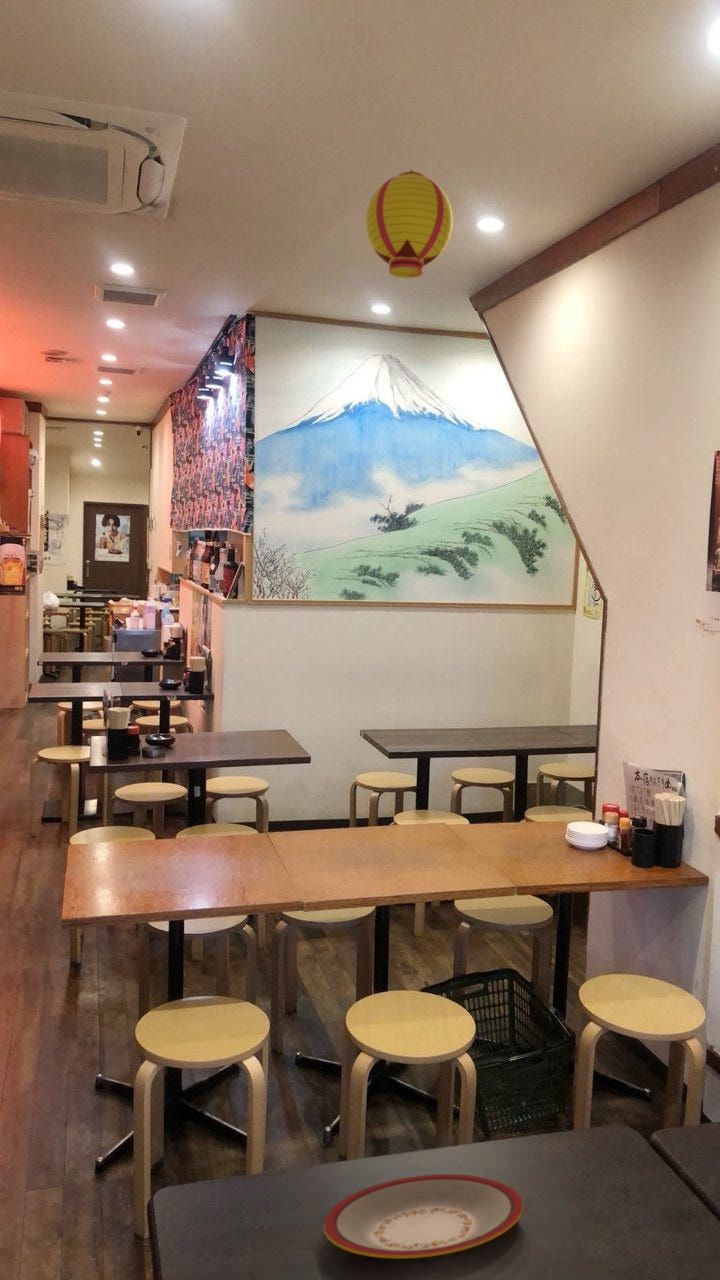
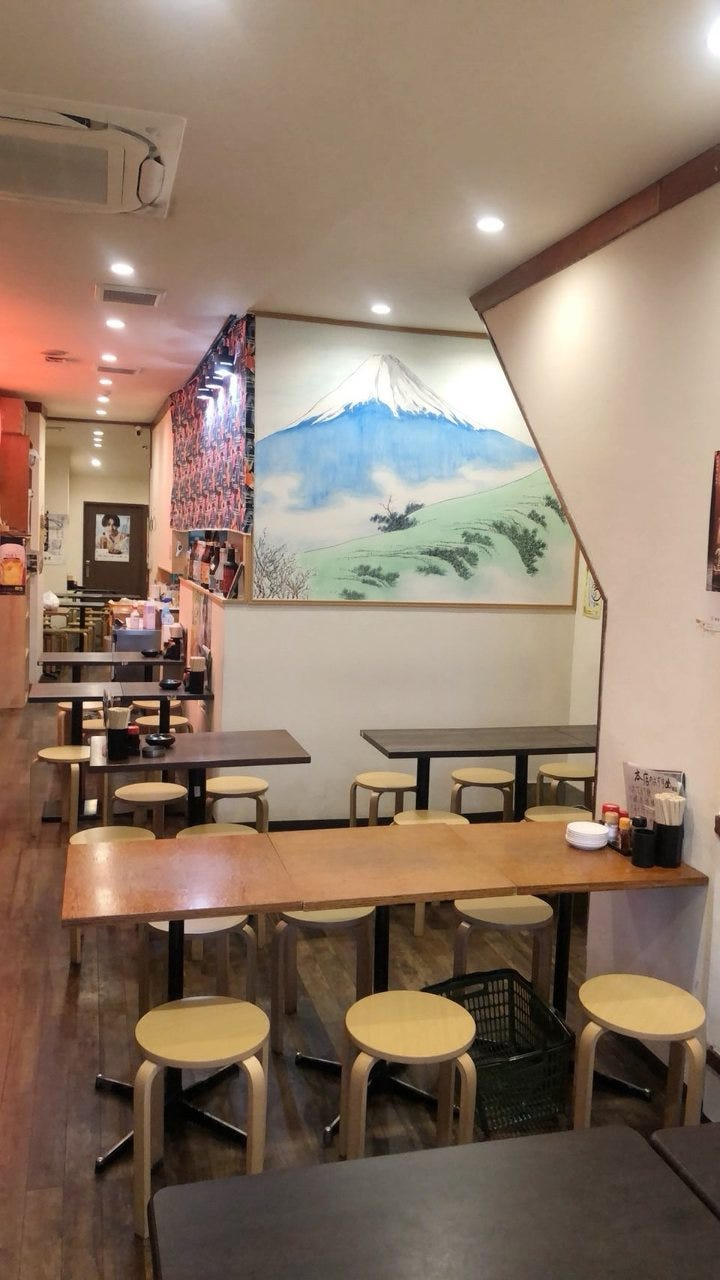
- paper lantern (408, 221)
- plate (425, 1220)
